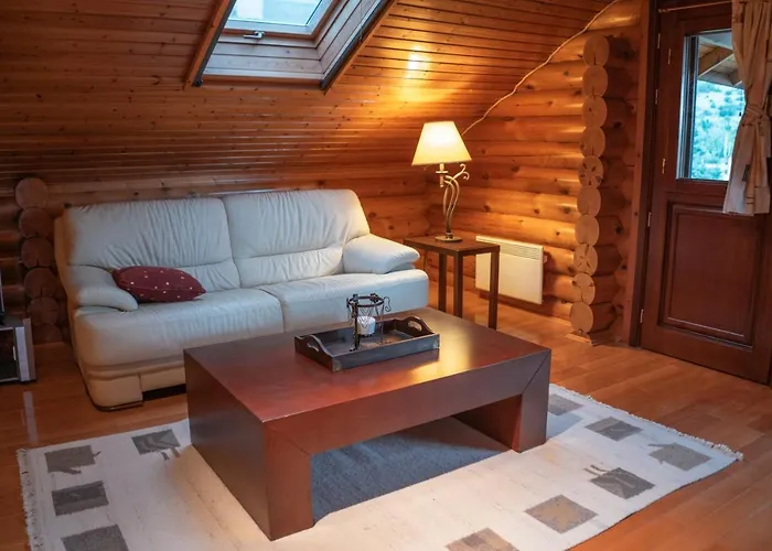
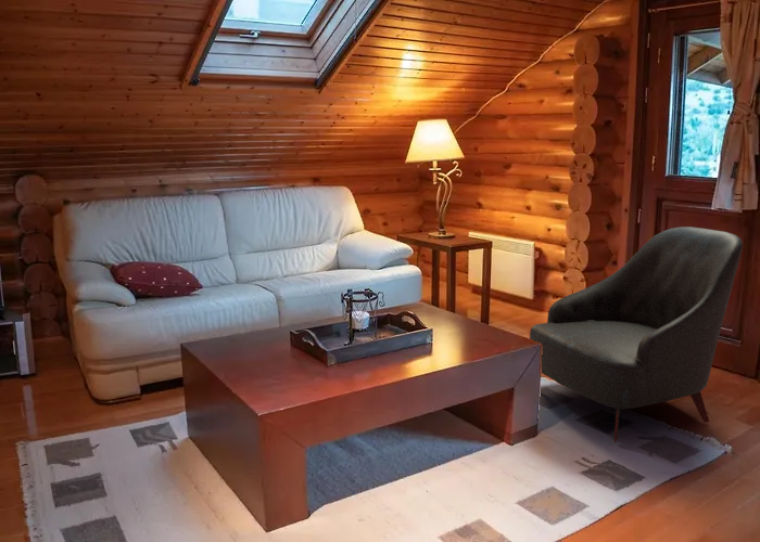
+ armchair (634, 320)
